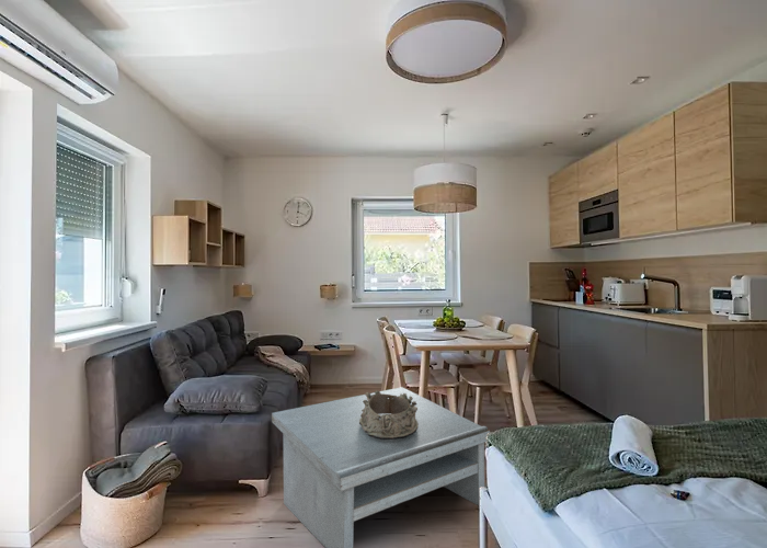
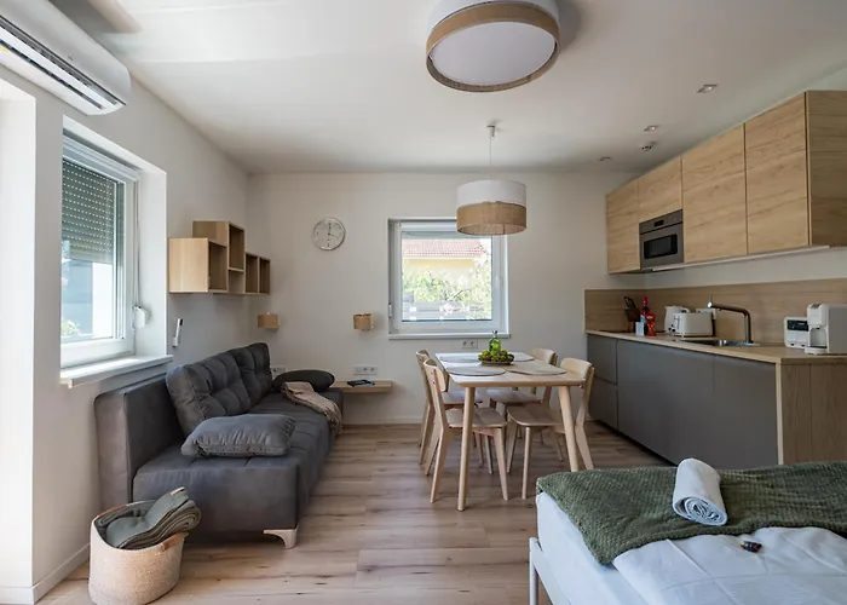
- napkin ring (388, 410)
- coffee table (379, 457)
